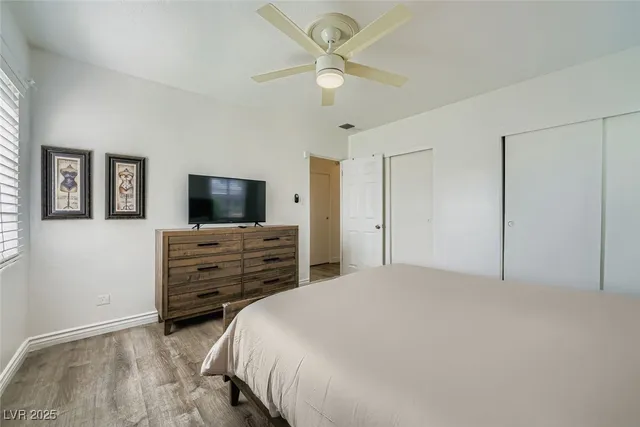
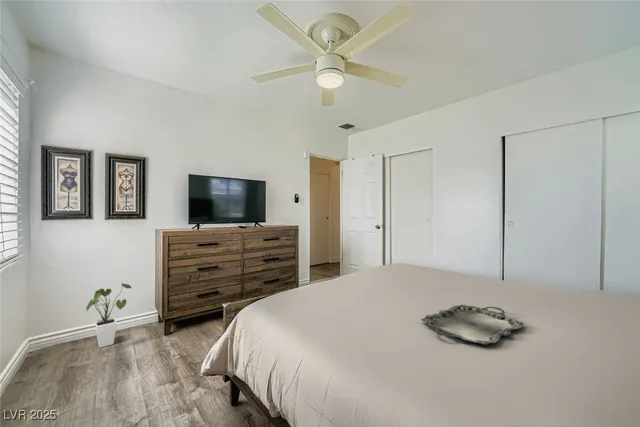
+ serving tray (471, 321)
+ house plant (109, 314)
